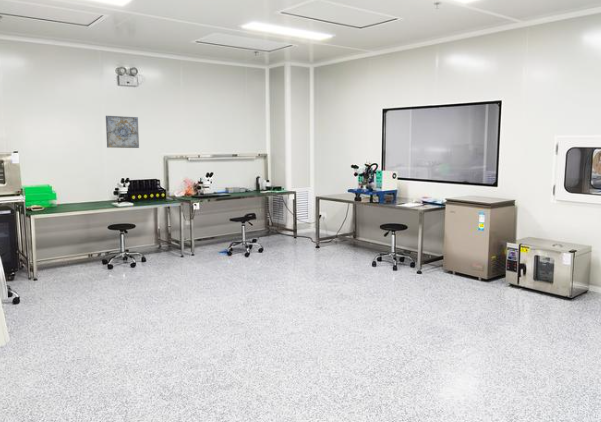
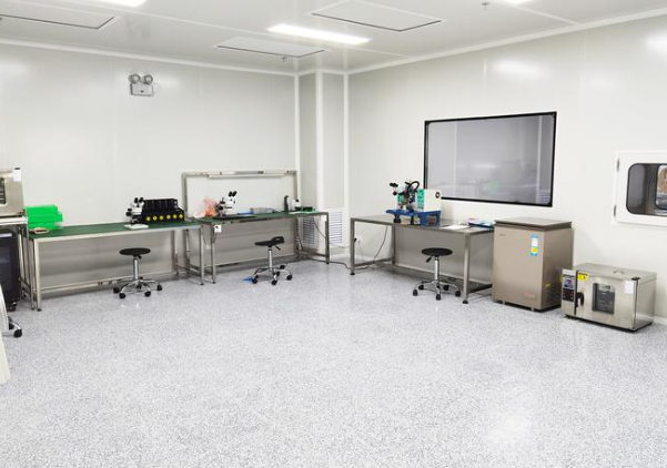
- wall art (122, 132)
